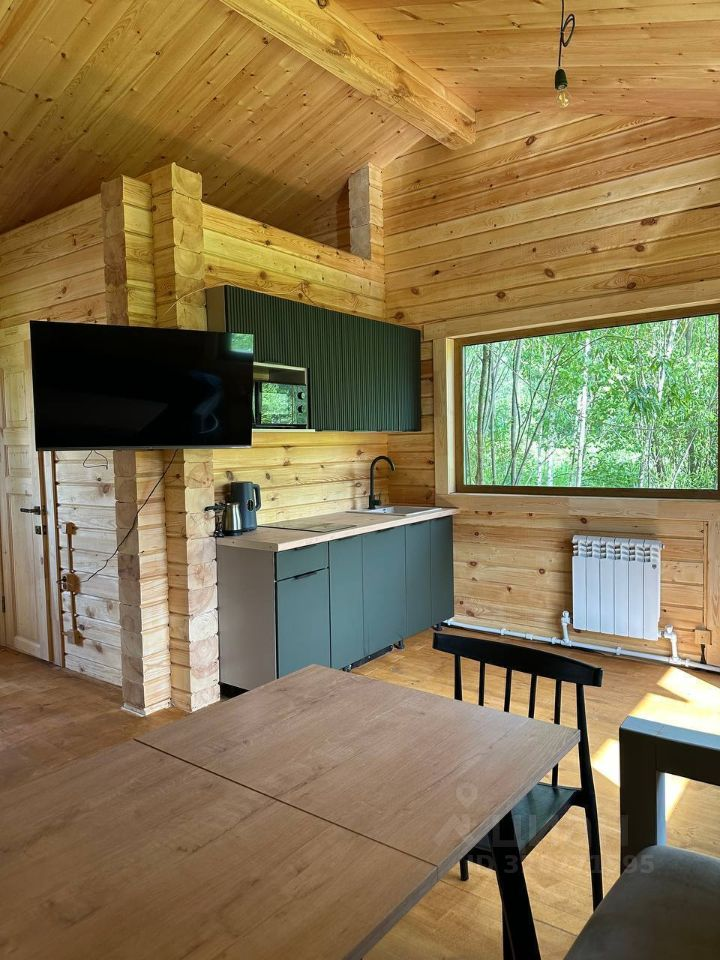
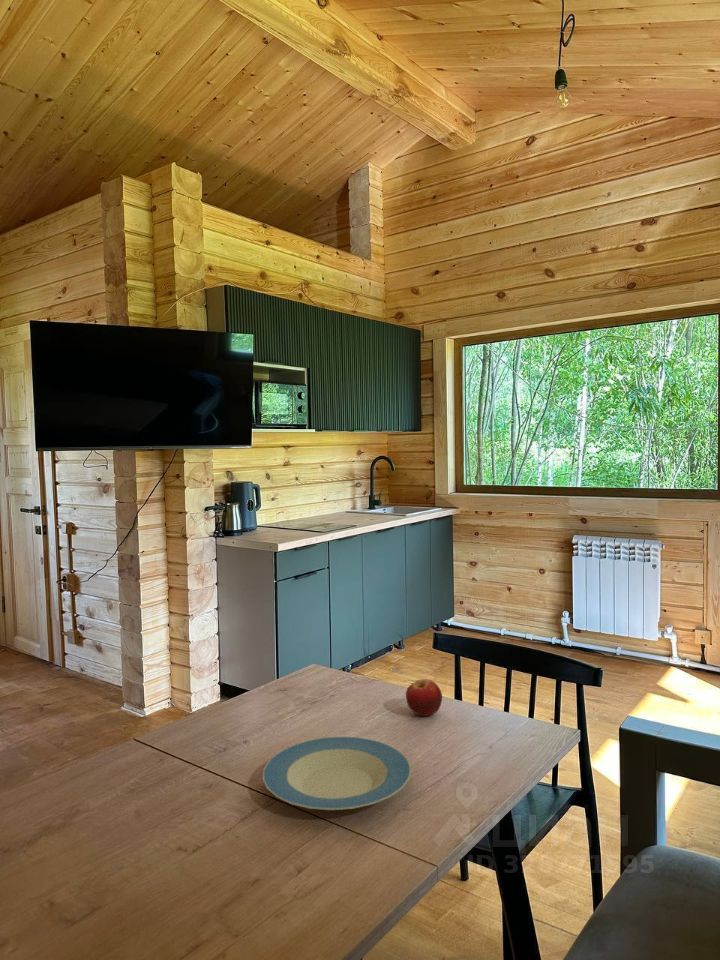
+ plate (337, 777)
+ fruit (424, 696)
